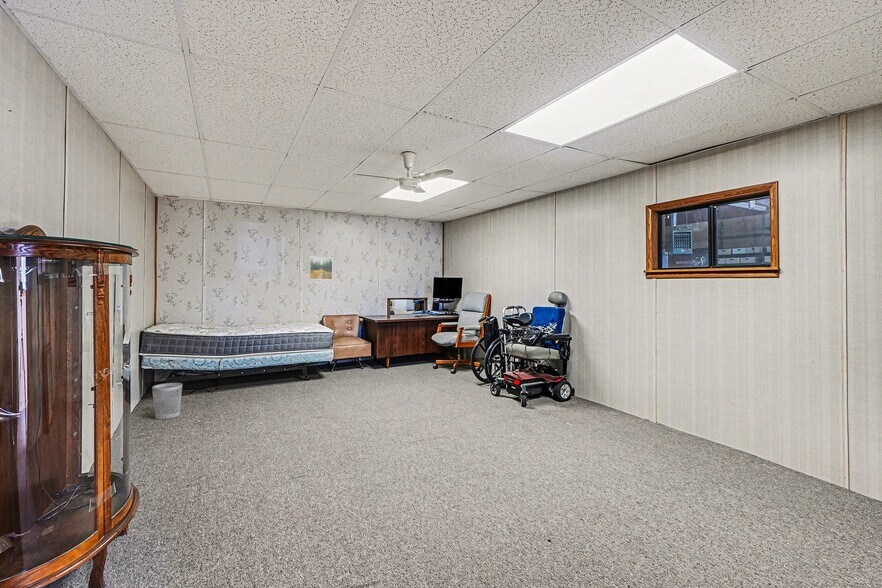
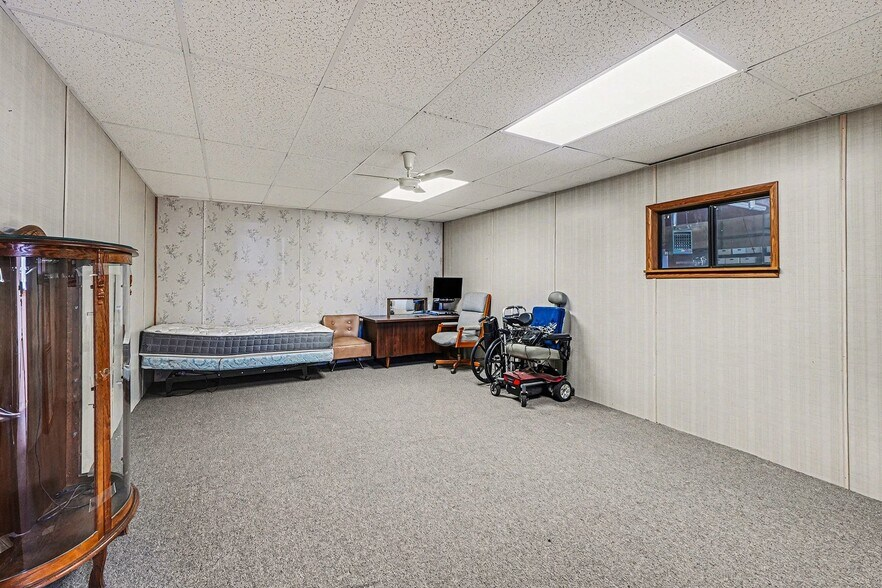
- wastebasket (167, 401)
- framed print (321, 268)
